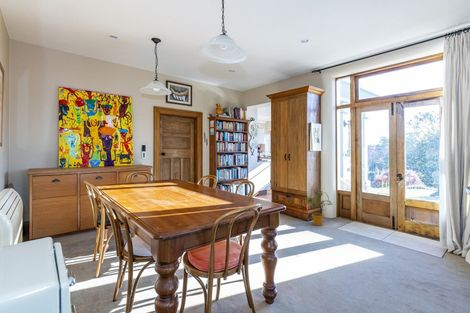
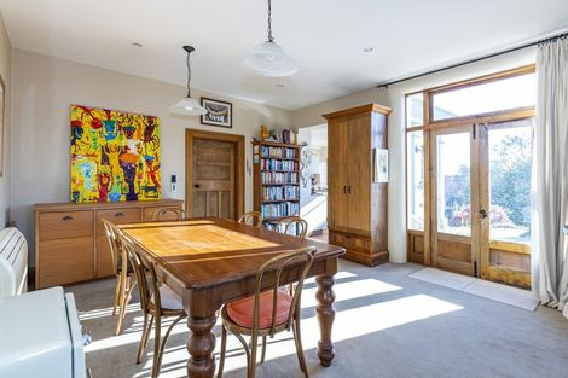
- house plant (321, 206)
